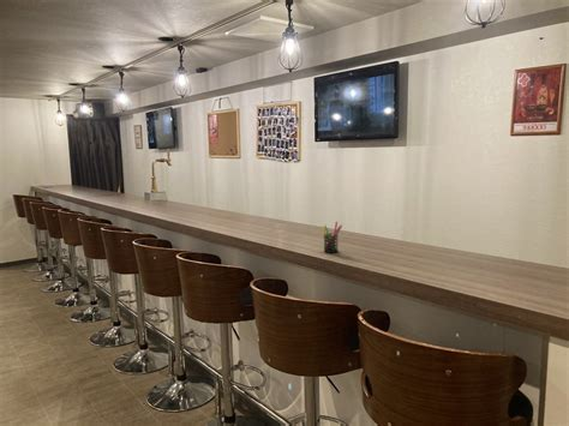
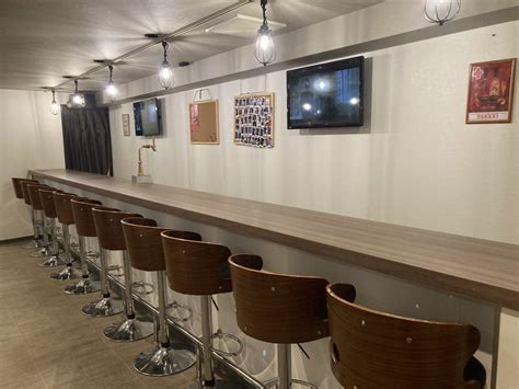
- pen holder (330, 235)
